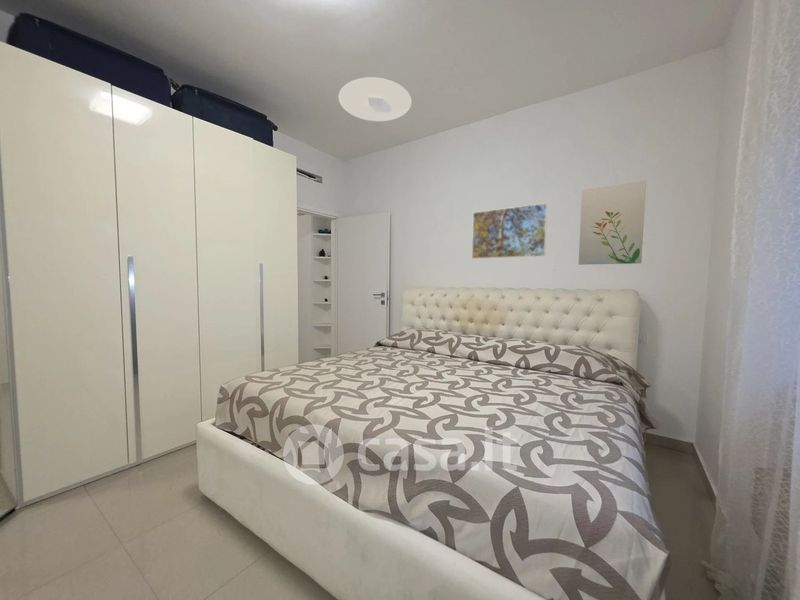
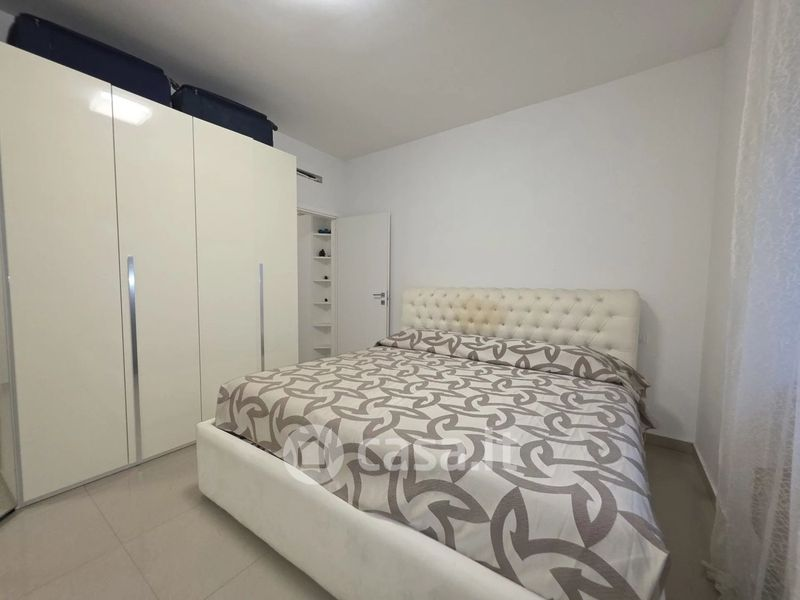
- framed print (507, 233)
- wall art (610, 224)
- ceiling light (375, 98)
